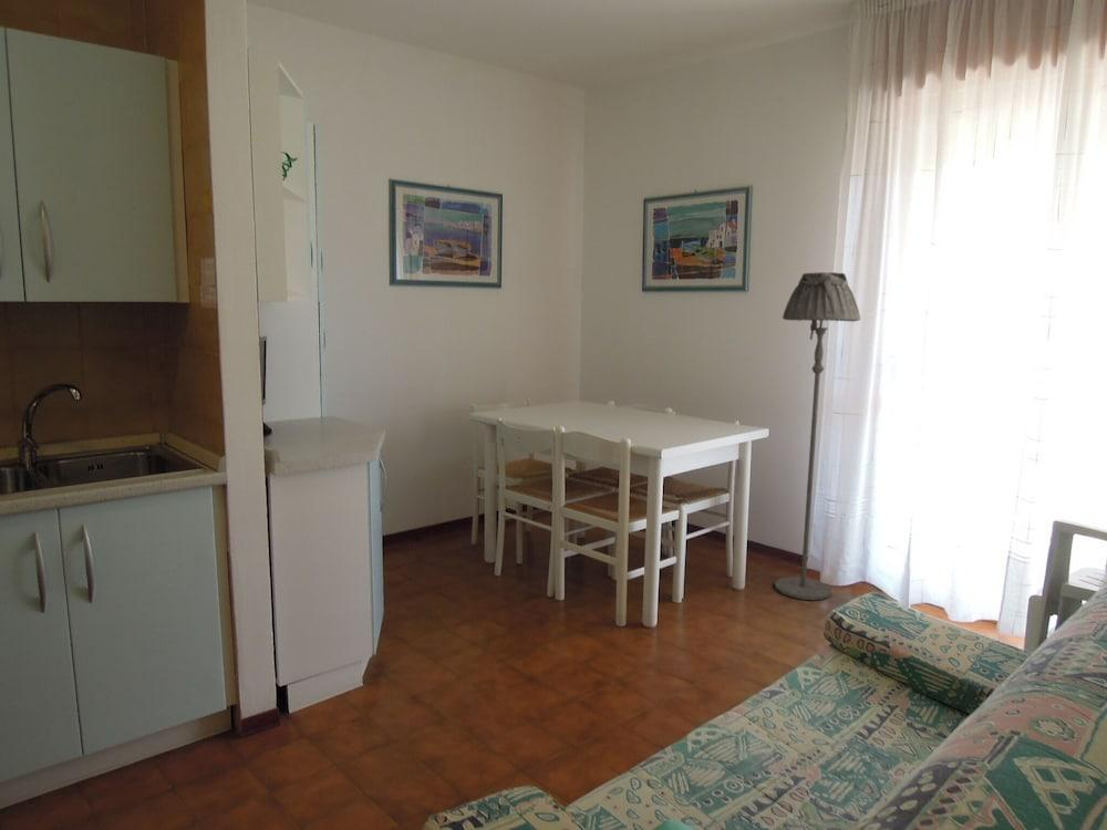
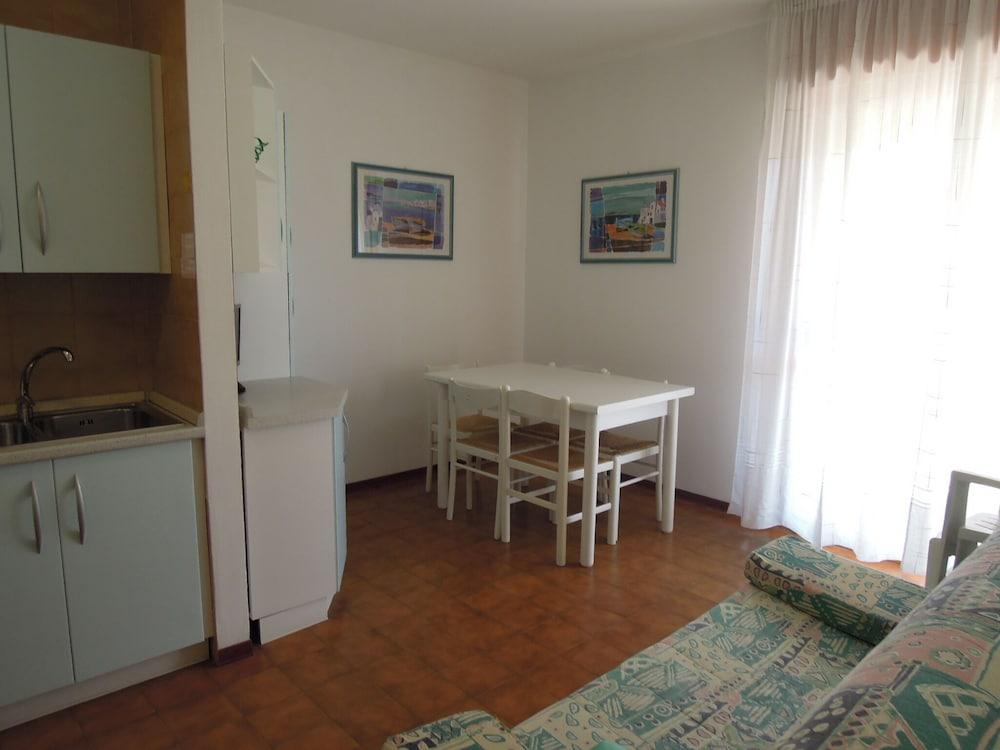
- floor lamp (813, 436)
